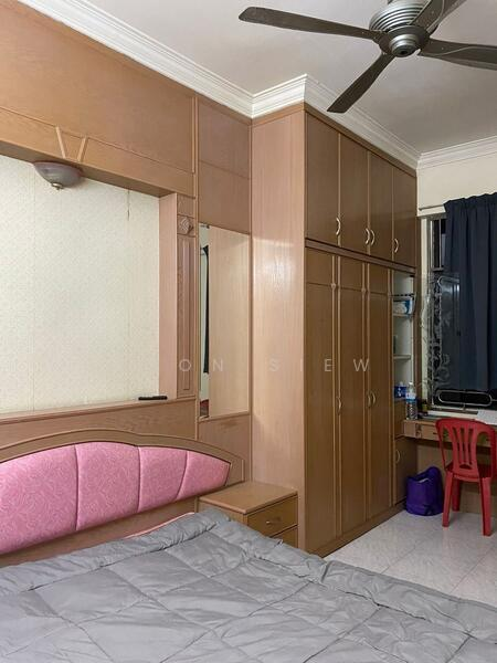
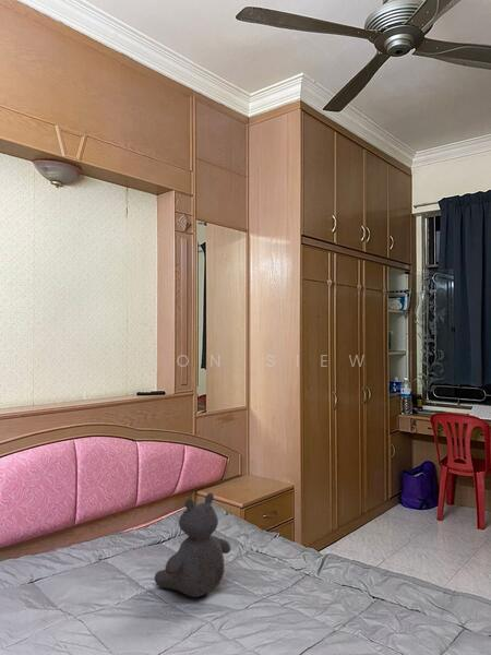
+ teddy bear (190, 540)
